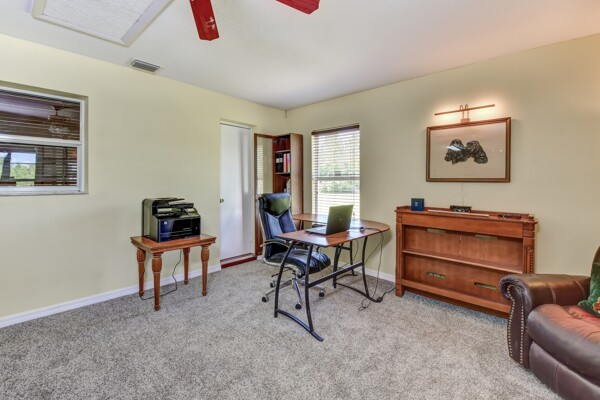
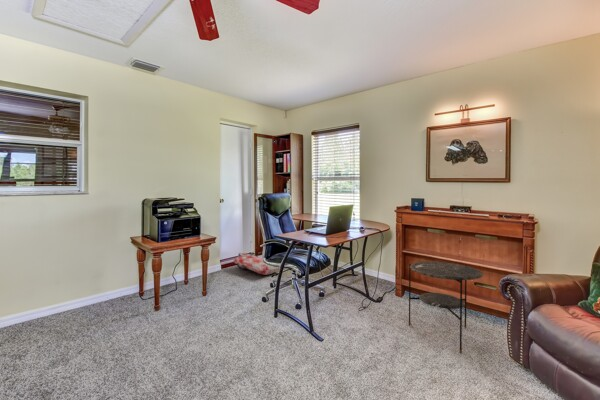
+ side table (444, 301)
+ bag (256, 262)
